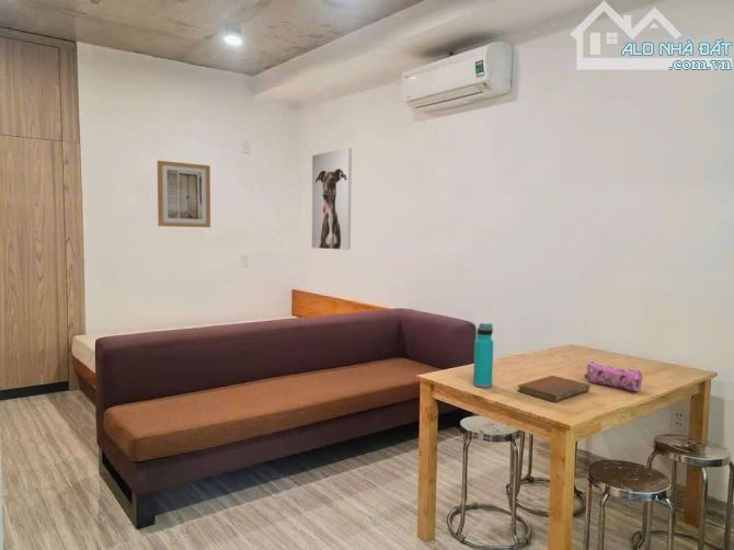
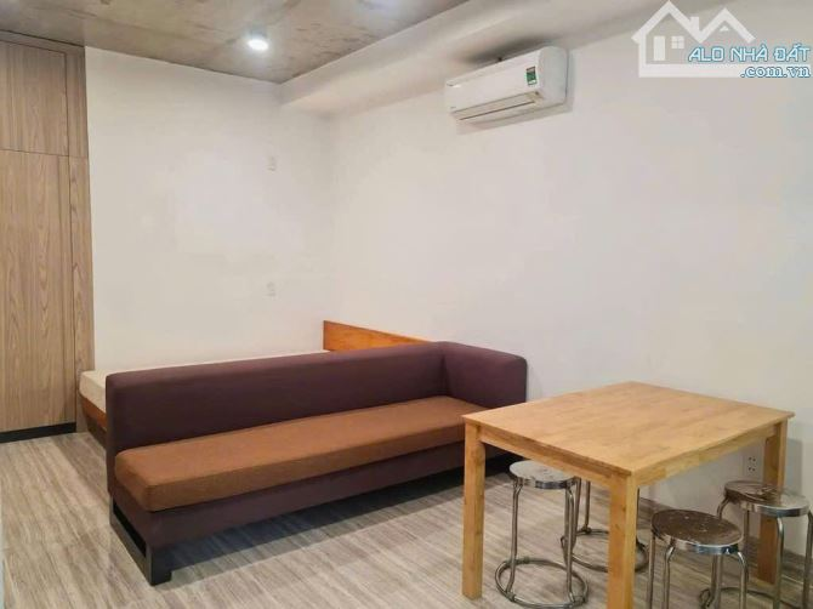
- pencil case (613, 376)
- wall art (184, 195)
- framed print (330, 200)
- water bottle (483, 354)
- notebook (553, 387)
